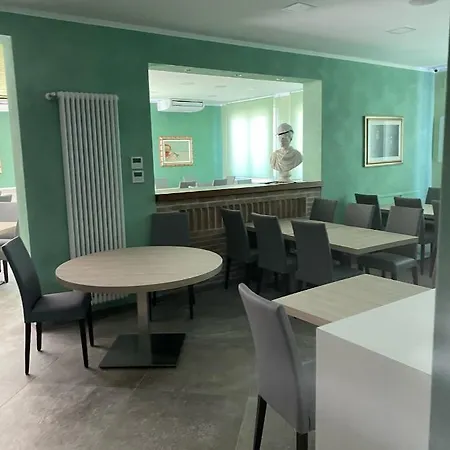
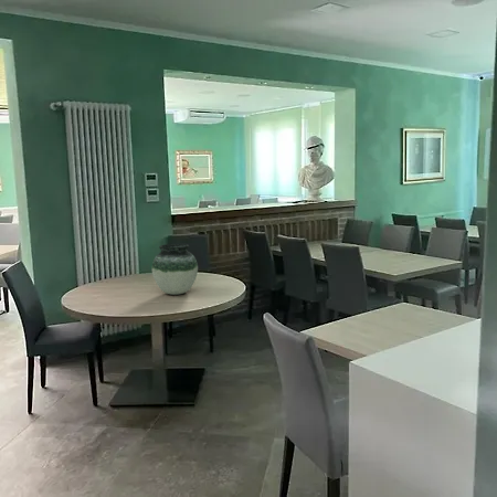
+ vase (175, 268)
